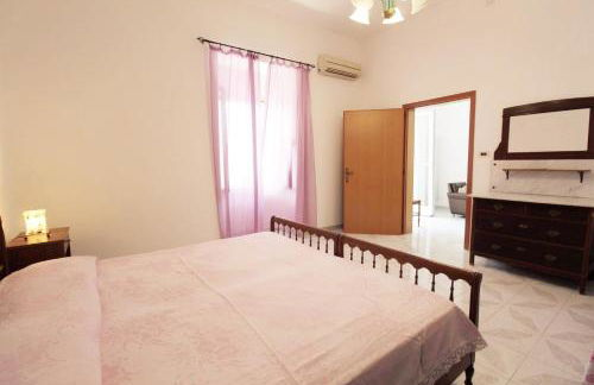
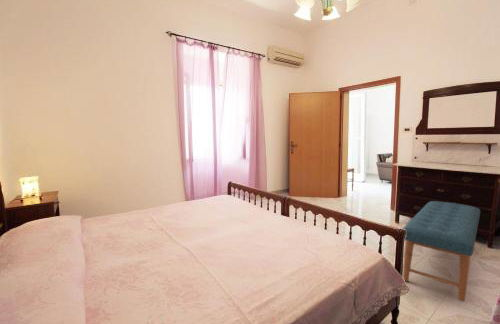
+ bench (443, 238)
